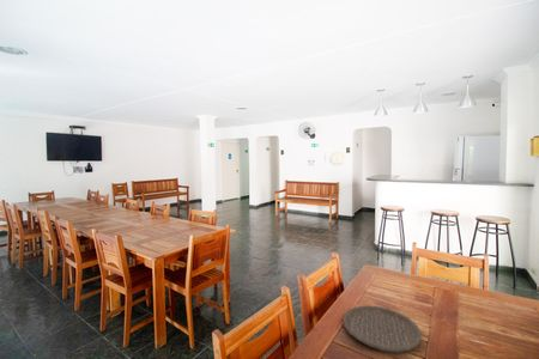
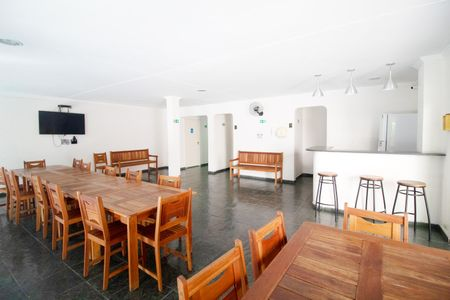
- plate (380, 327)
